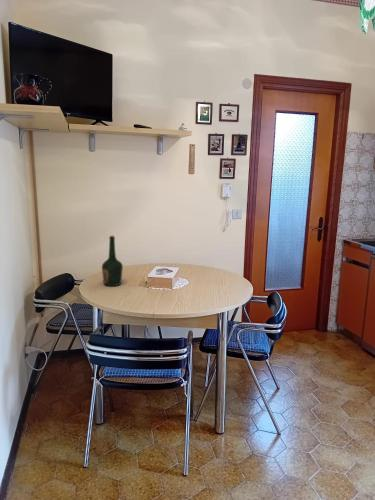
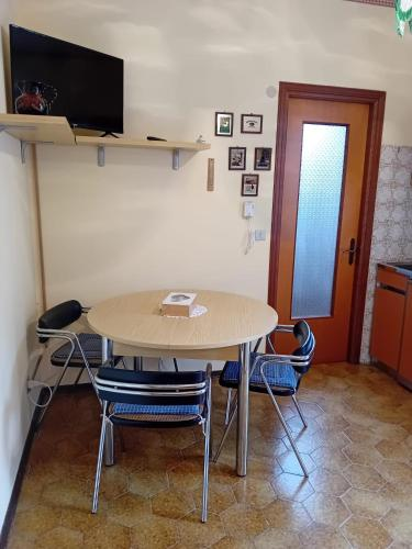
- bottle (112, 260)
